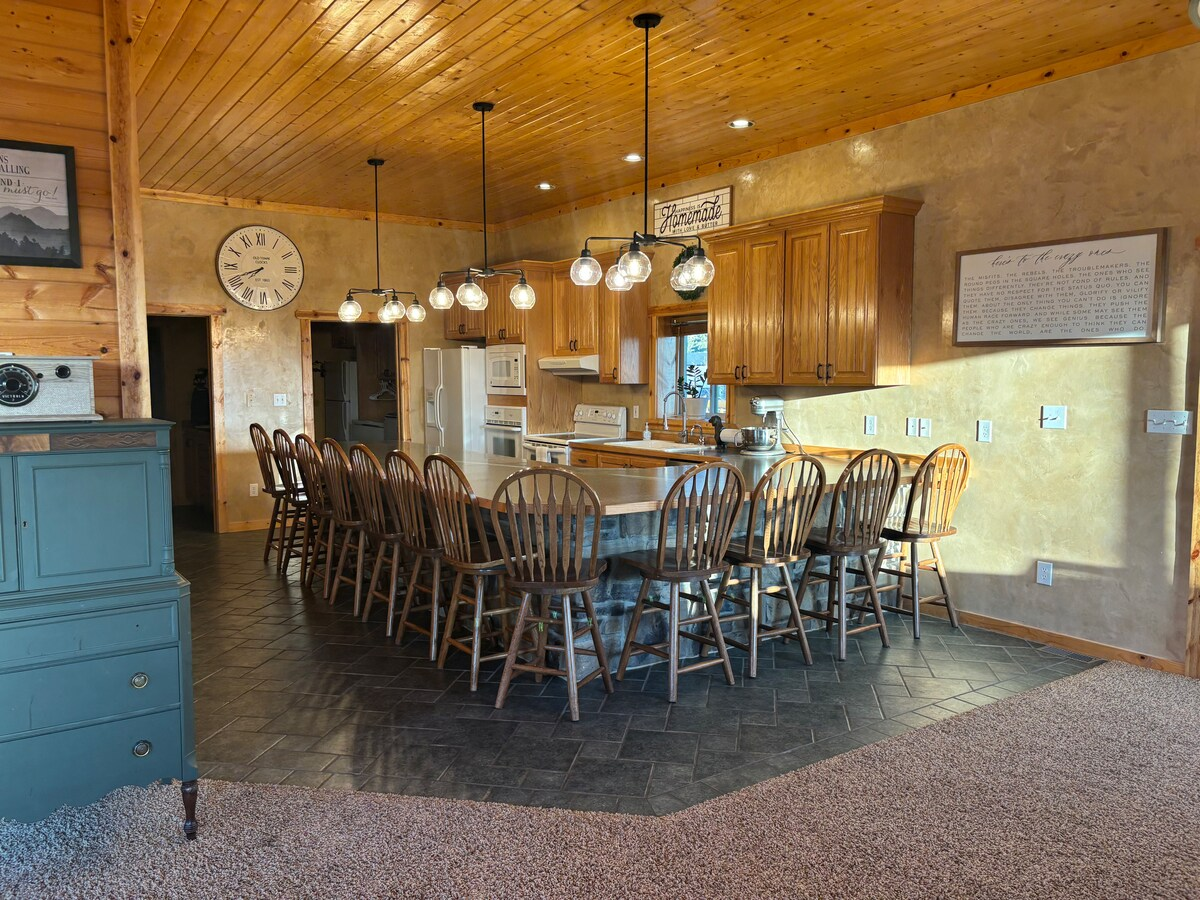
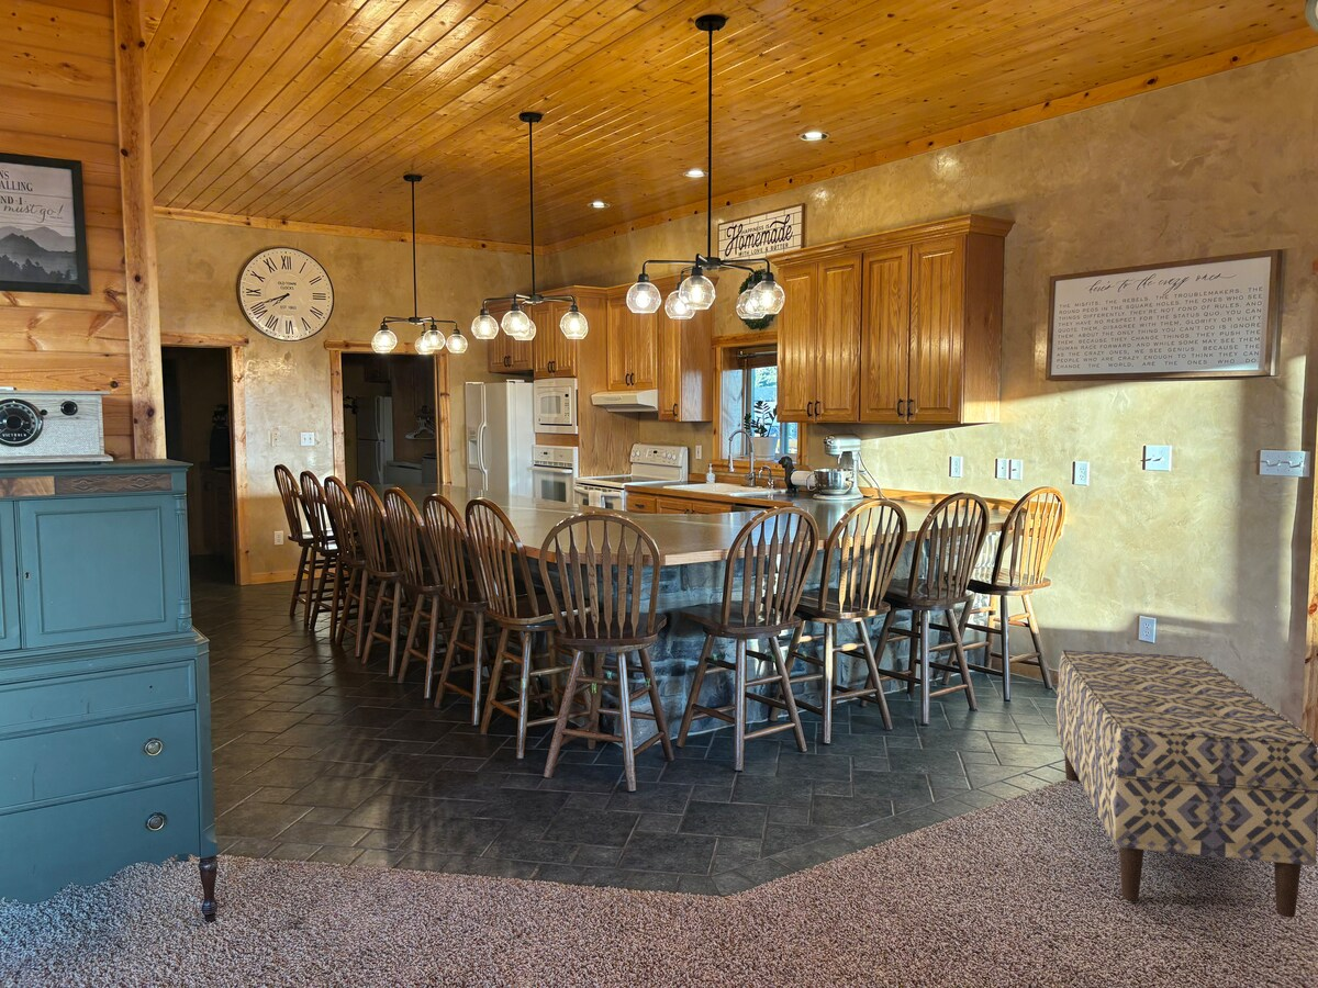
+ bench (1163, 762)
